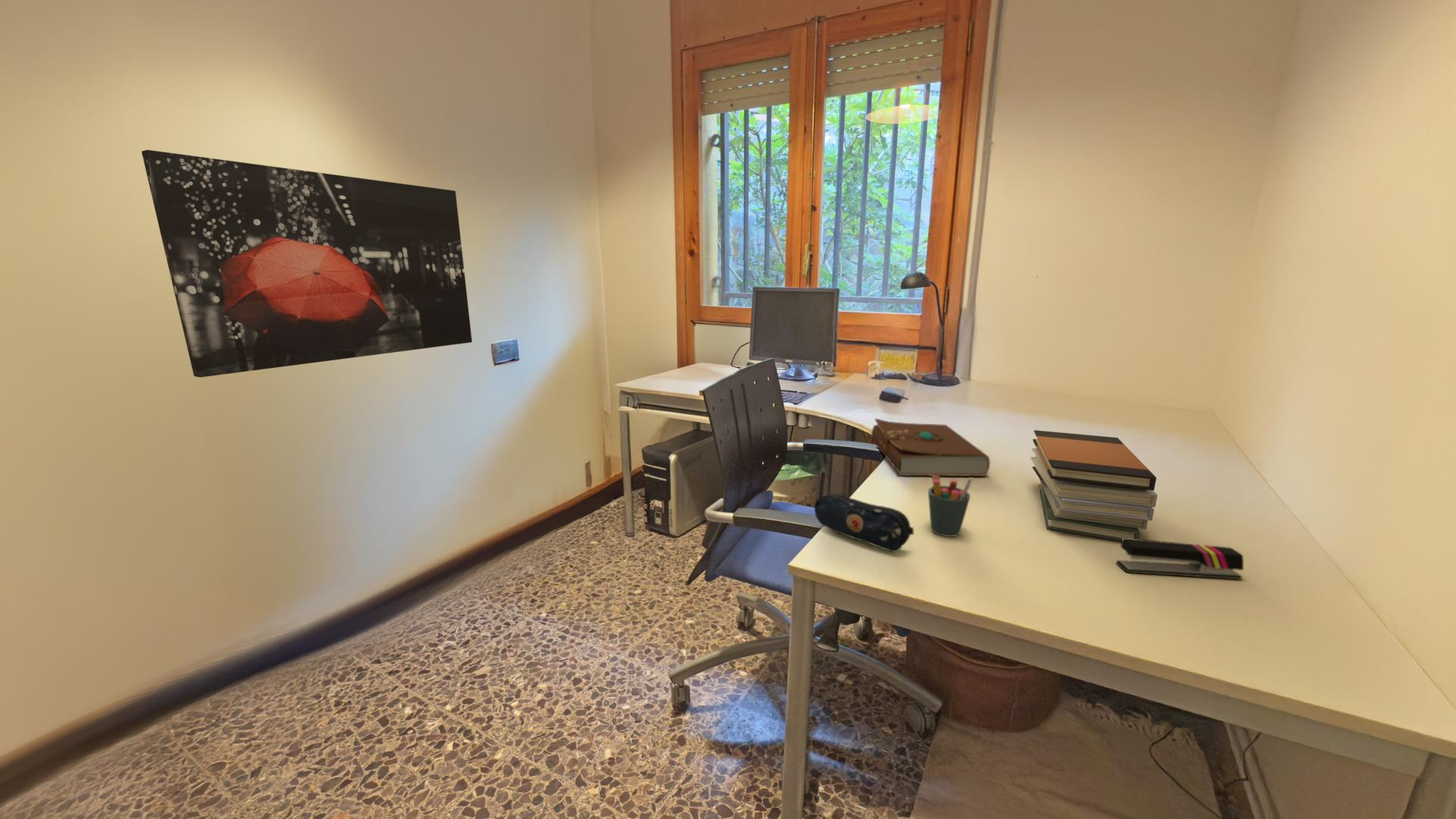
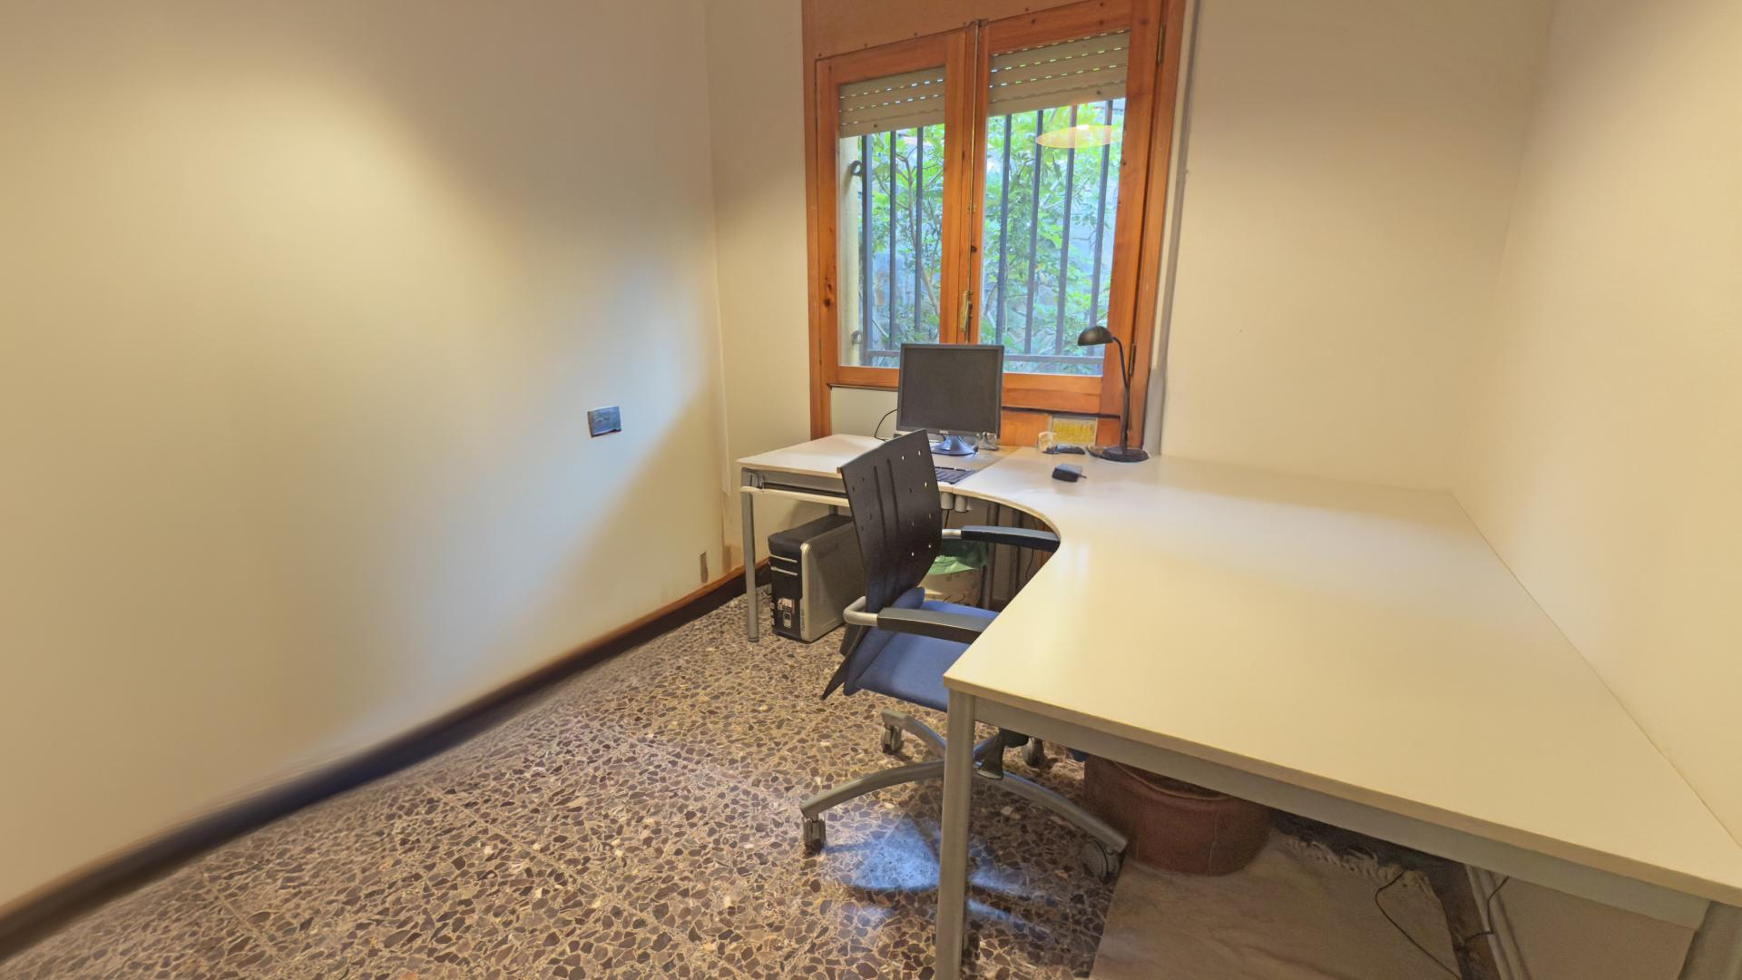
- wall art (345, 268)
- book (925, 444)
- stapler (1180, 557)
- book stack (1085, 482)
- pen holder (947, 501)
- pencil case (860, 520)
